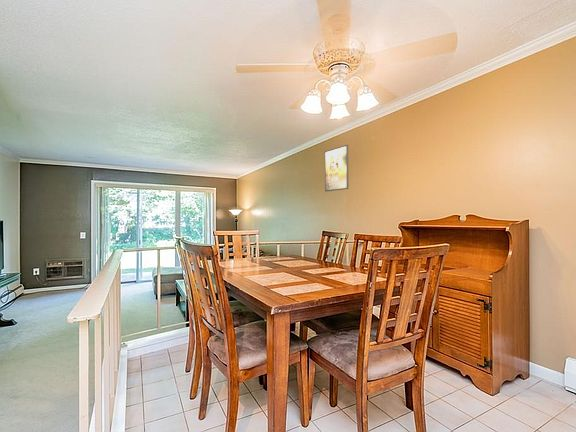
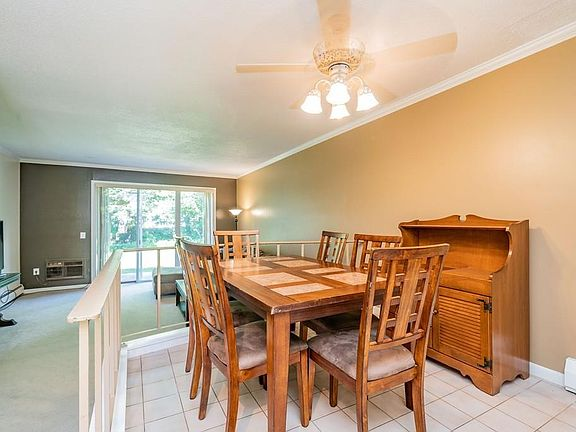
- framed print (336, 169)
